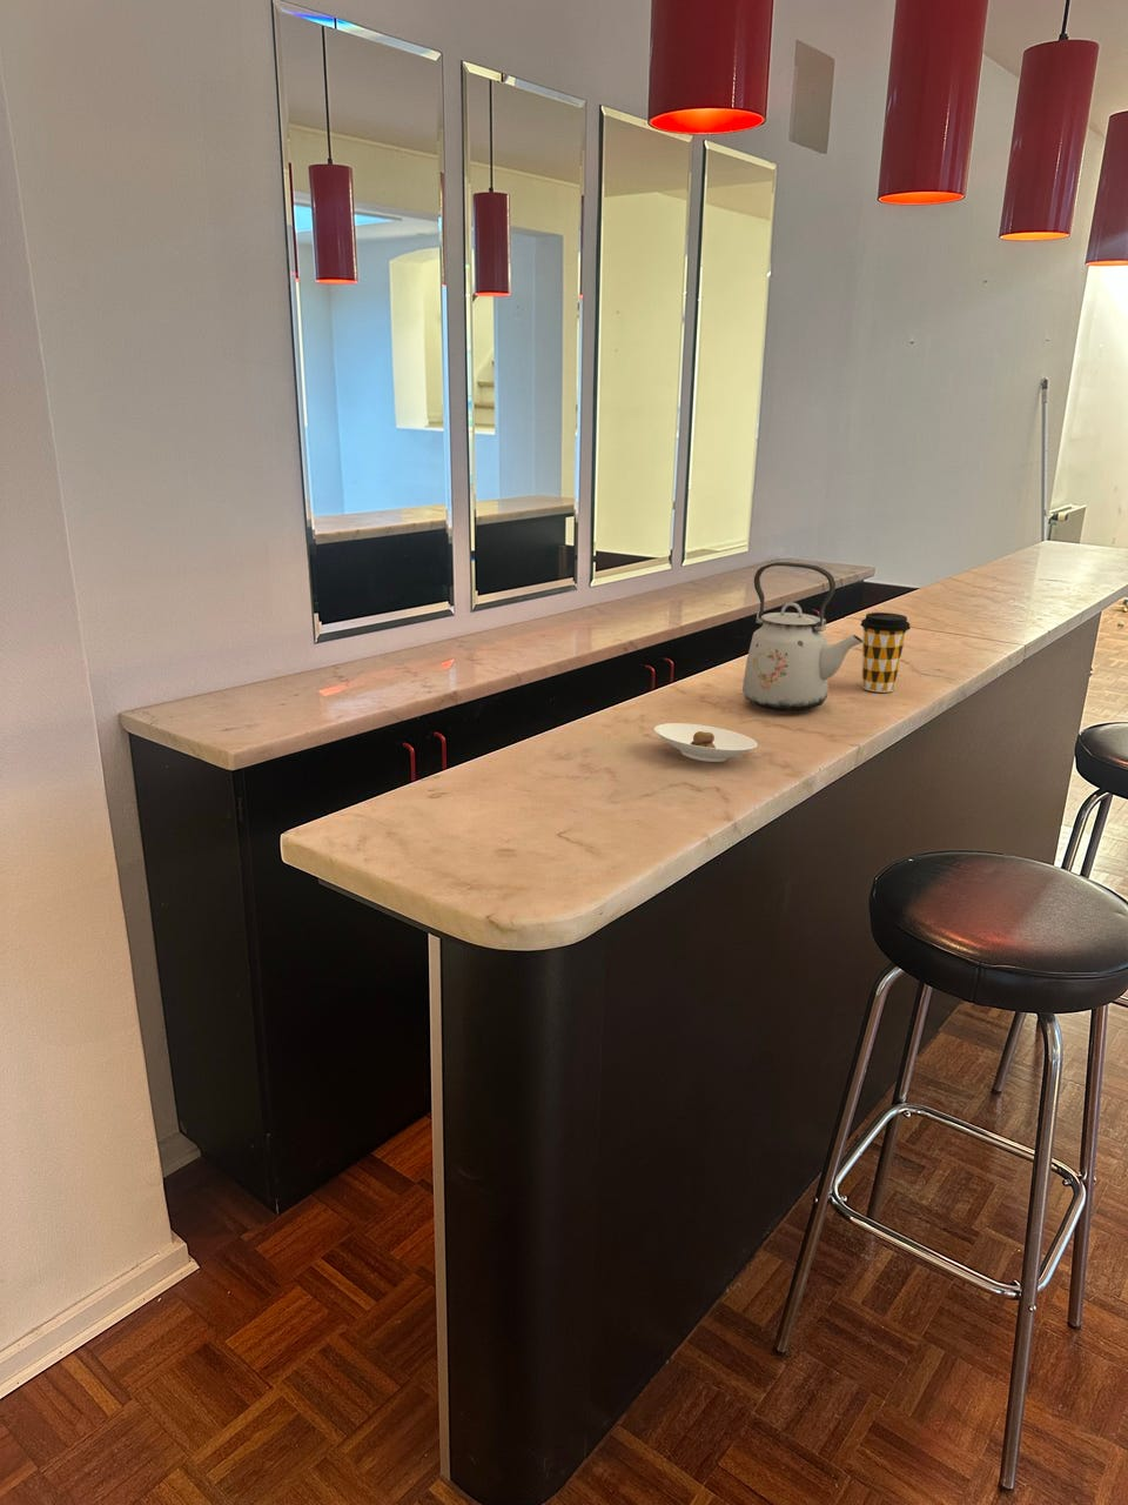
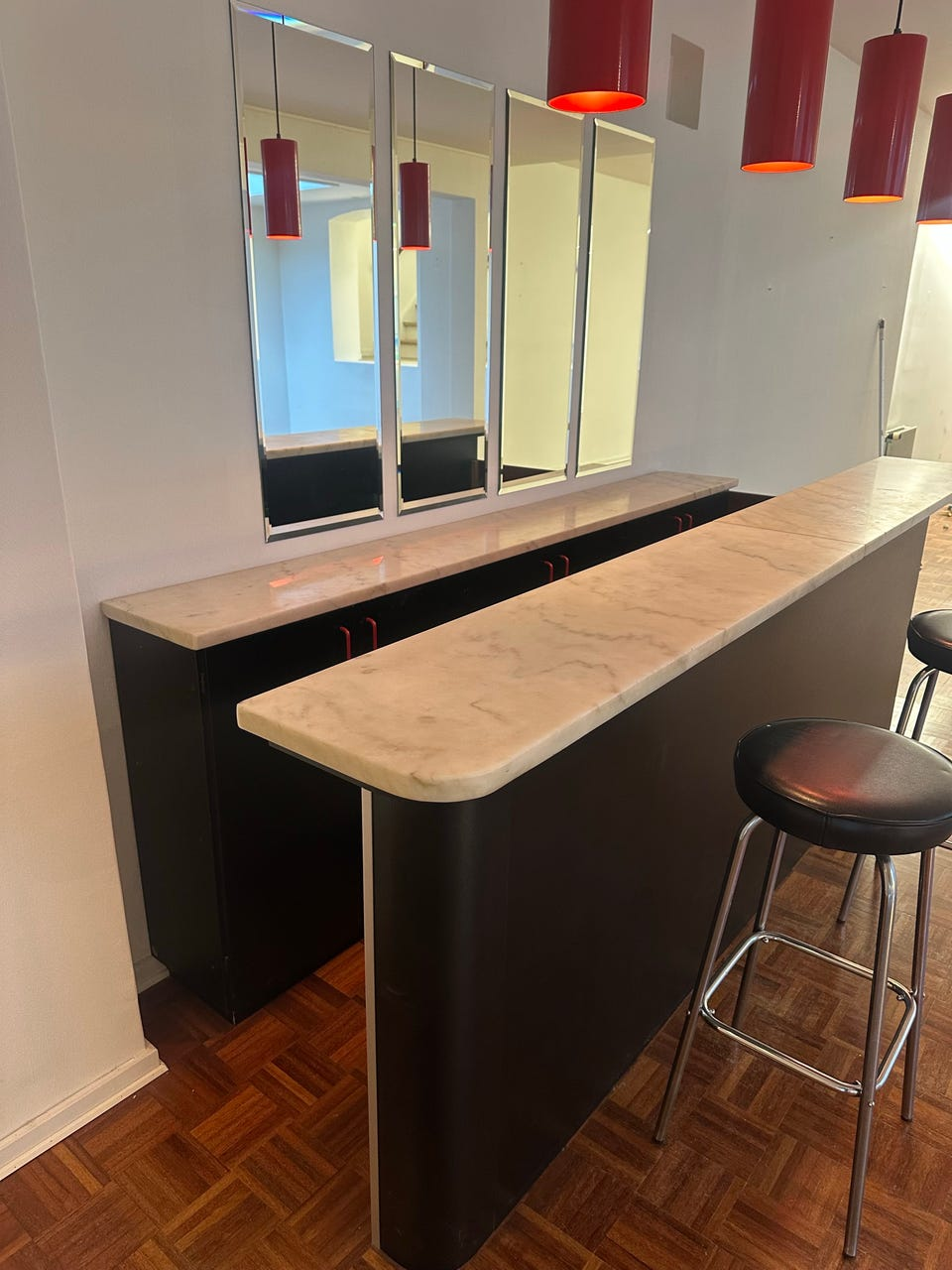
- coffee cup (882, 653)
- kettle (803, 638)
- saucer (704, 743)
